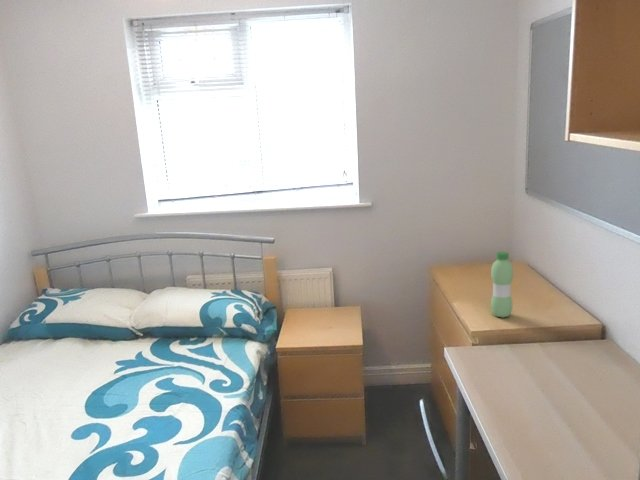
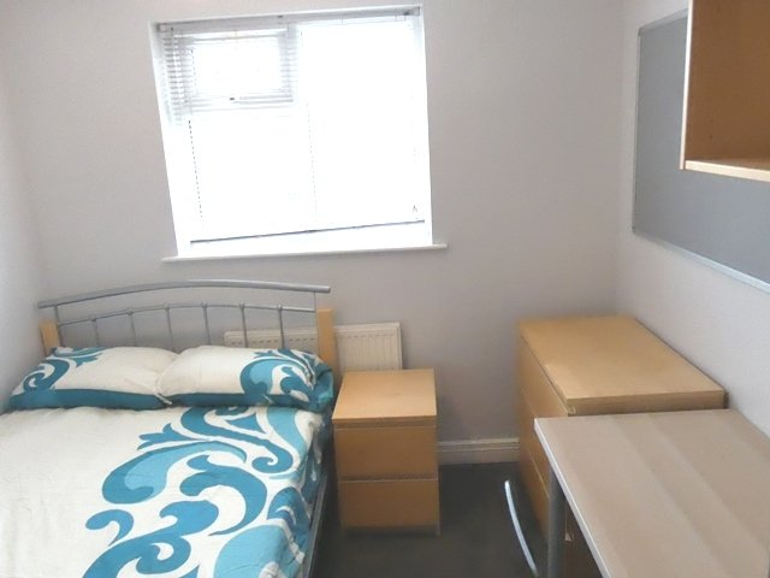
- water bottle (501, 284)
